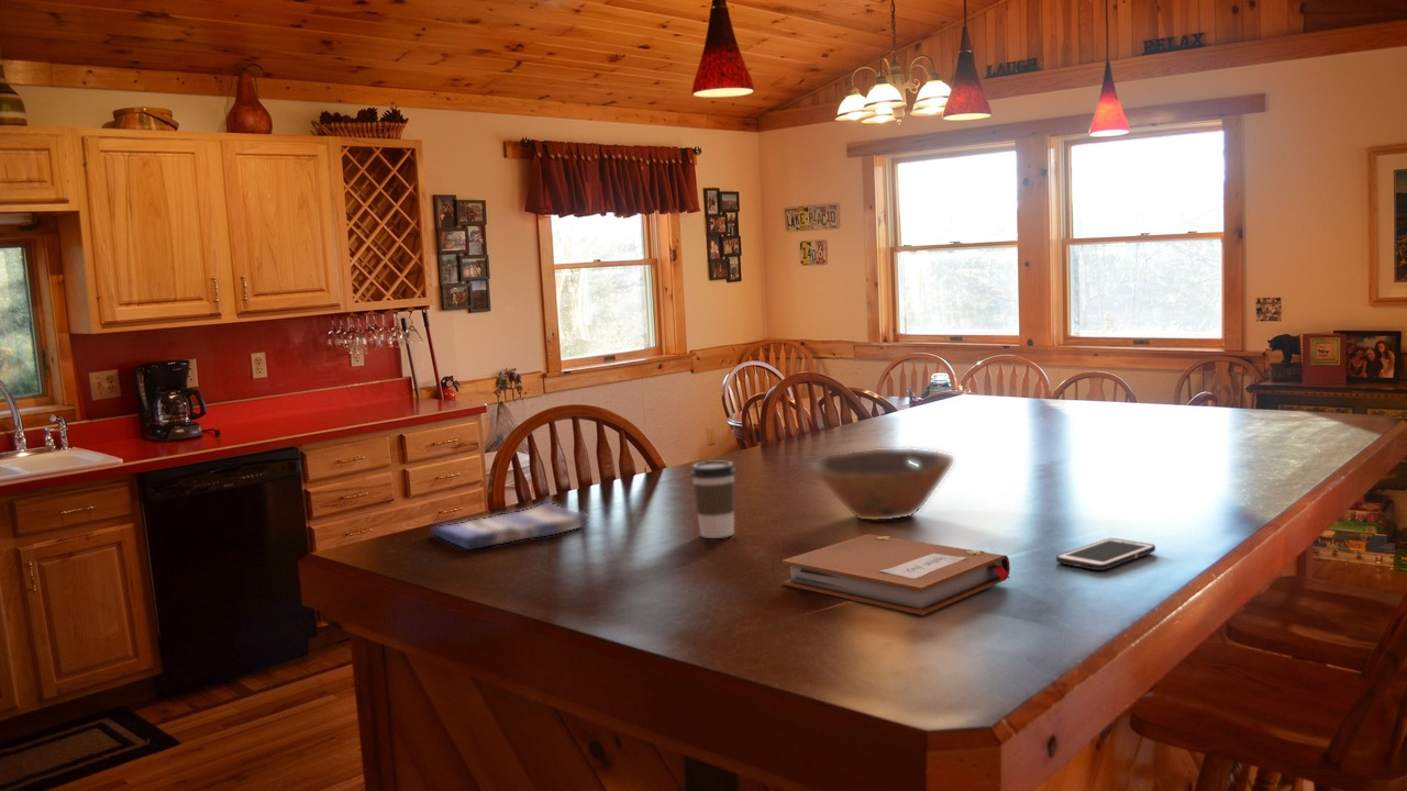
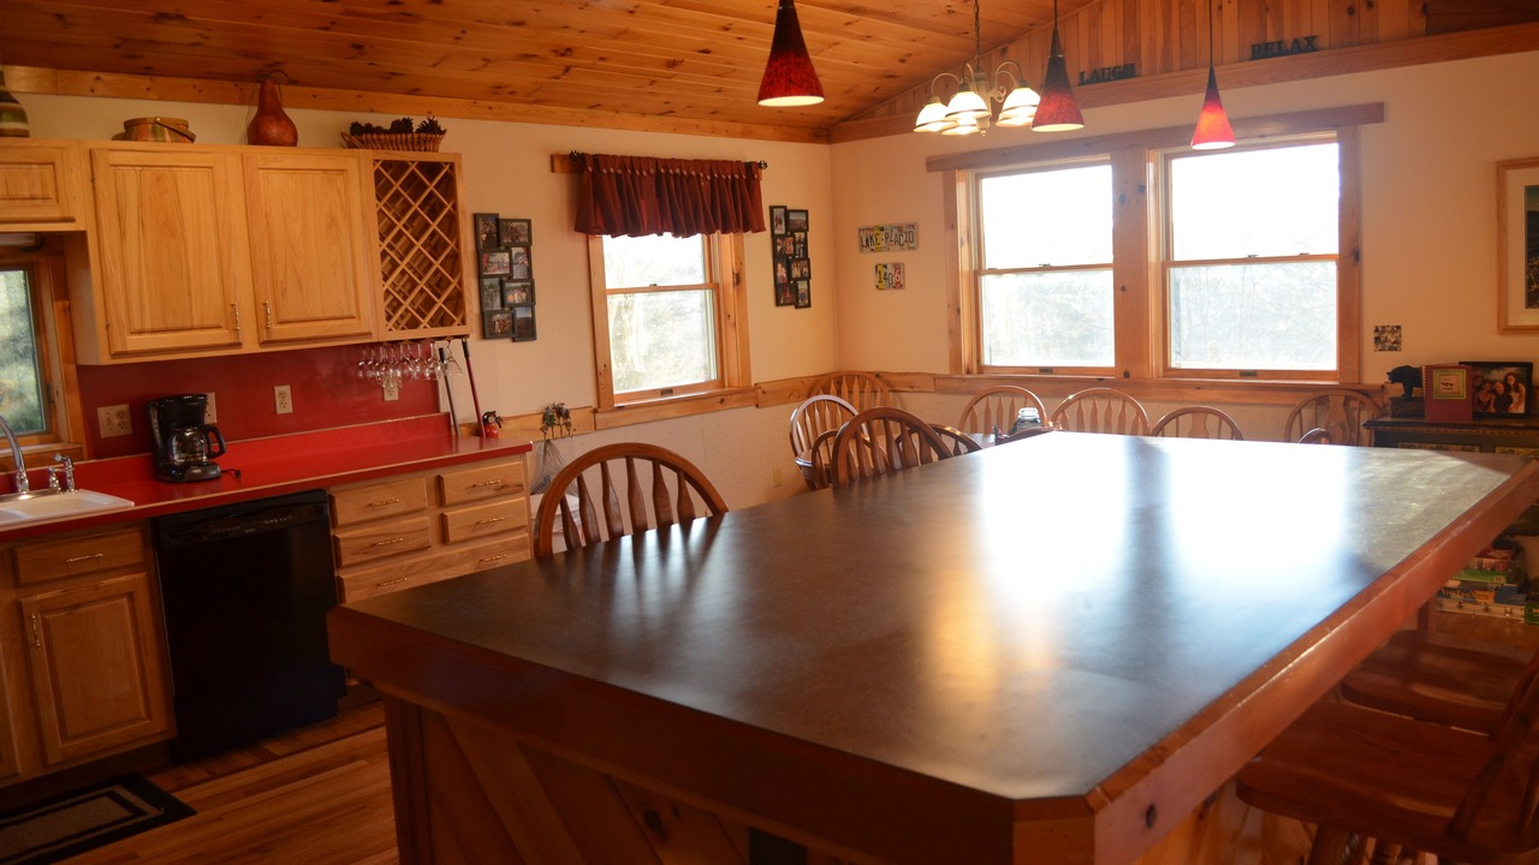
- bowl (883, 487)
- coffee cup (714, 499)
- cell phone (1106, 554)
- notebook (898, 569)
- dish towel (510, 524)
